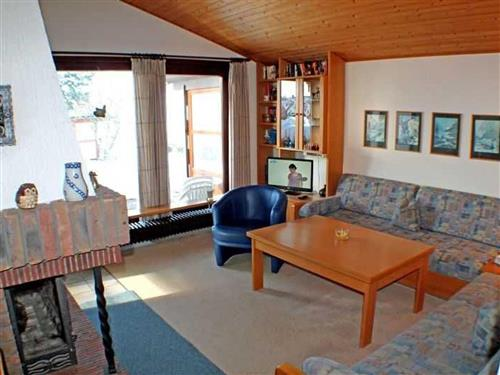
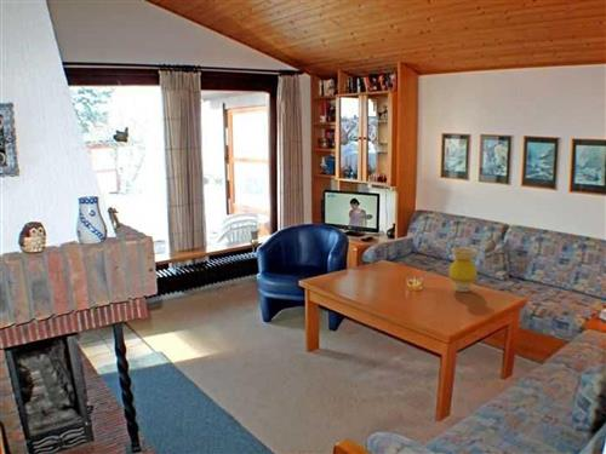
+ vase (463, 269)
